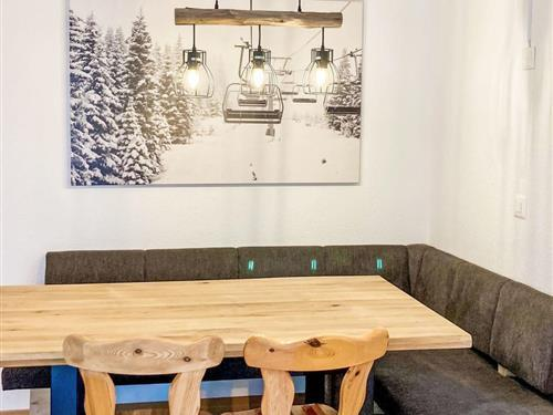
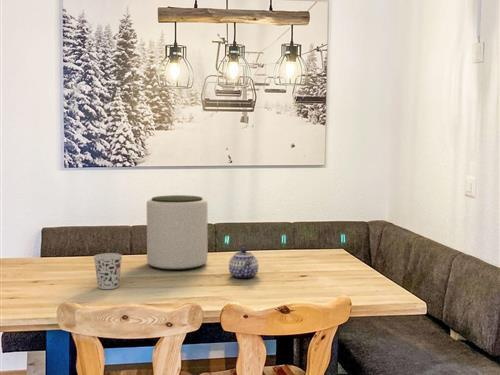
+ cup (108, 271)
+ teapot (243, 261)
+ plant pot (177, 231)
